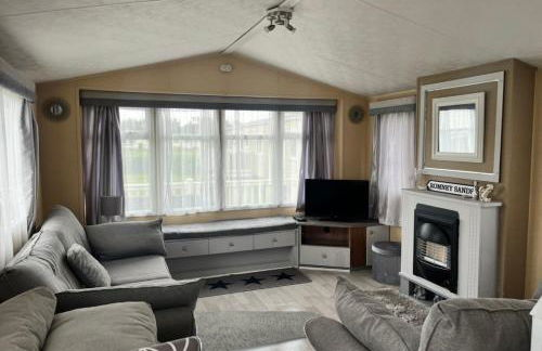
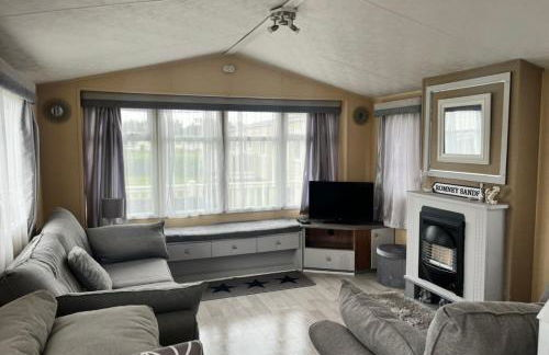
- rug (234, 318)
